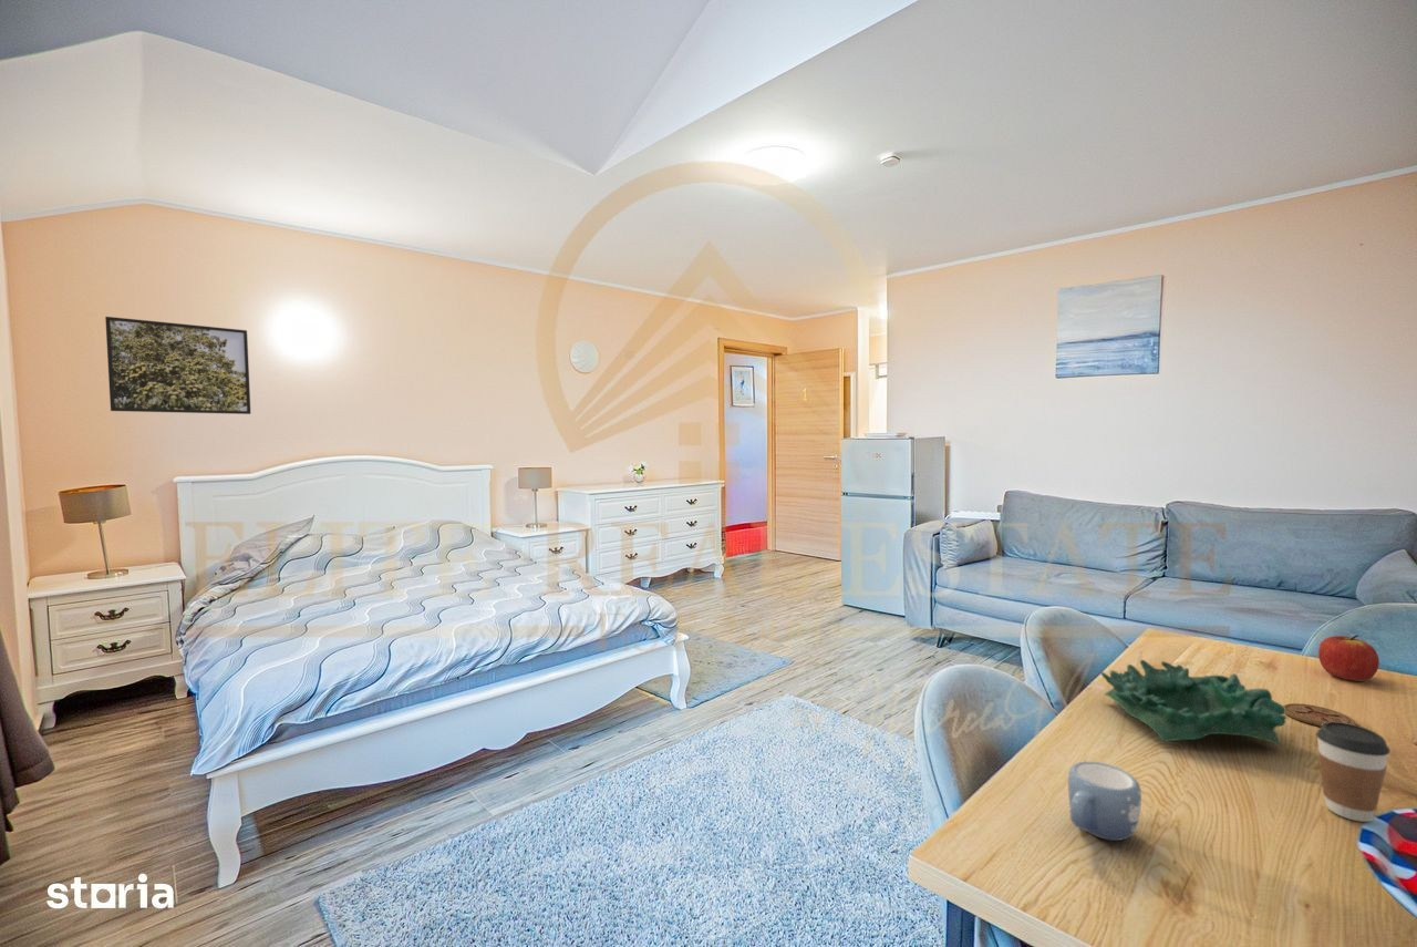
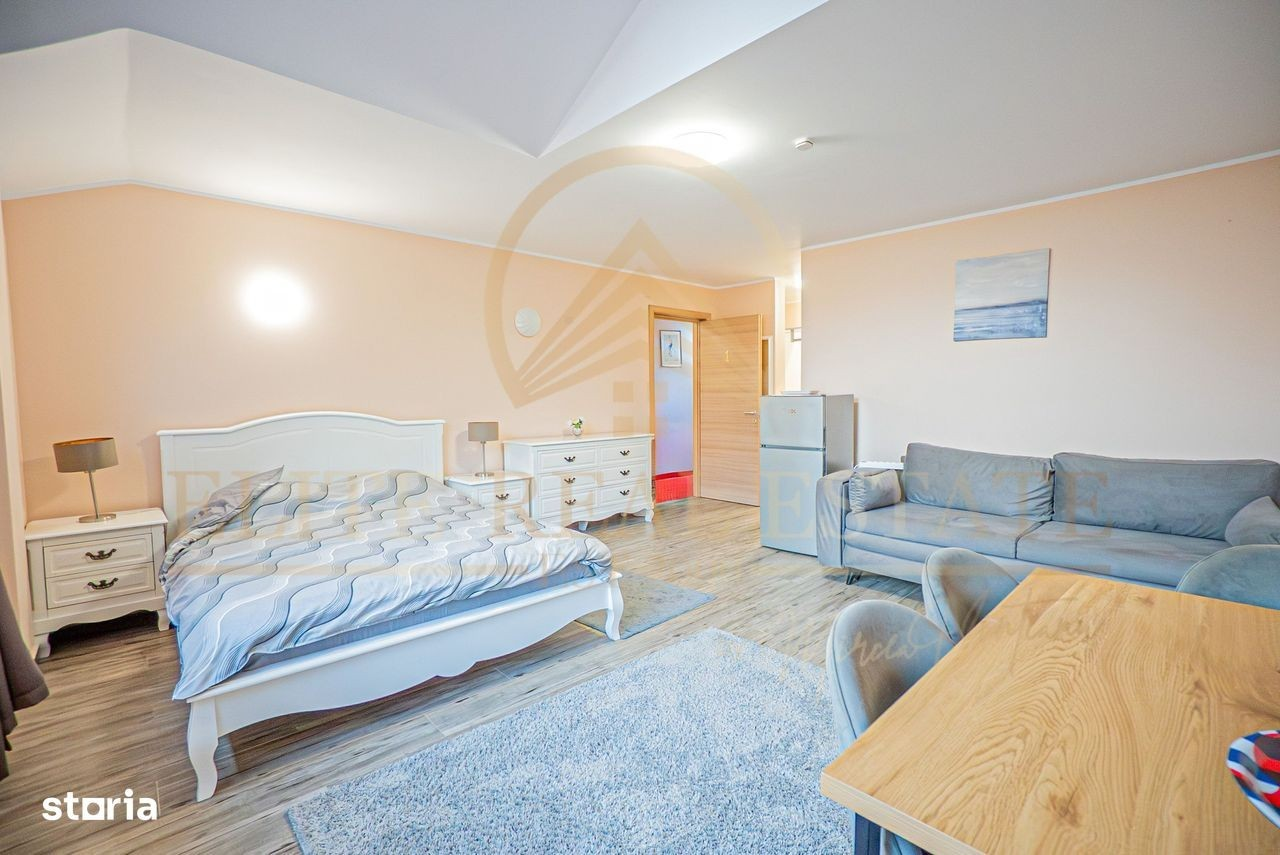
- coaster (1317, 716)
- apple (1347, 655)
- mug (1097, 806)
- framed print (182, 368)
- coffee cup (1351, 771)
- decorative bowl (1185, 701)
